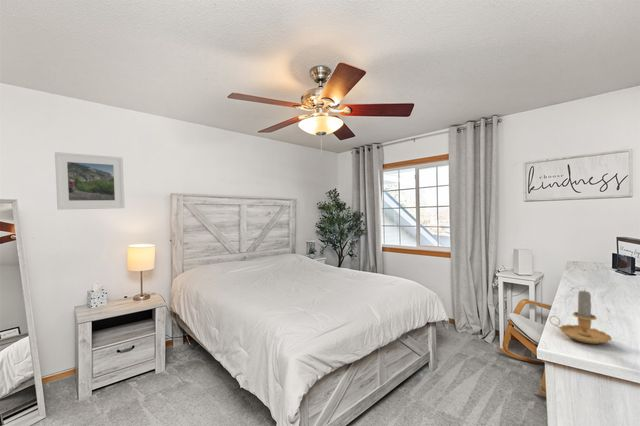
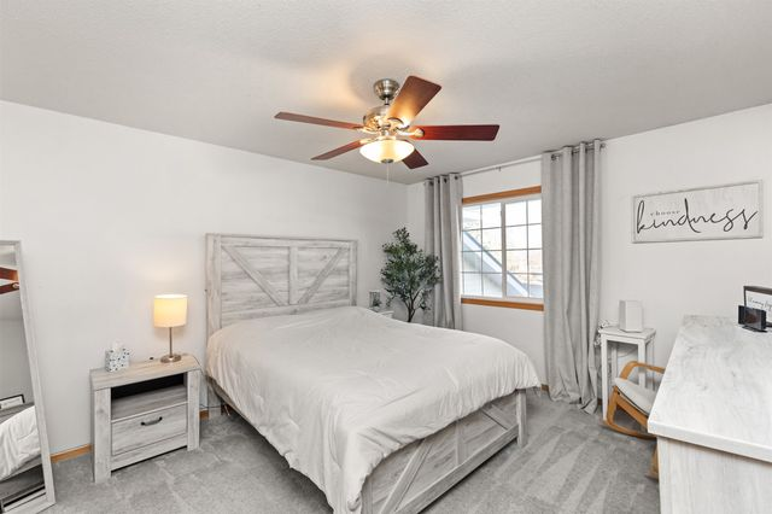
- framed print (91, 182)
- candle (578, 312)
